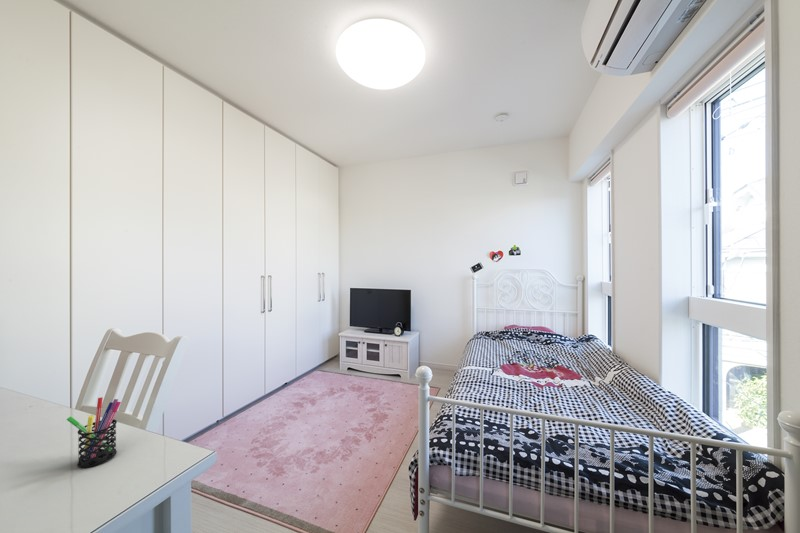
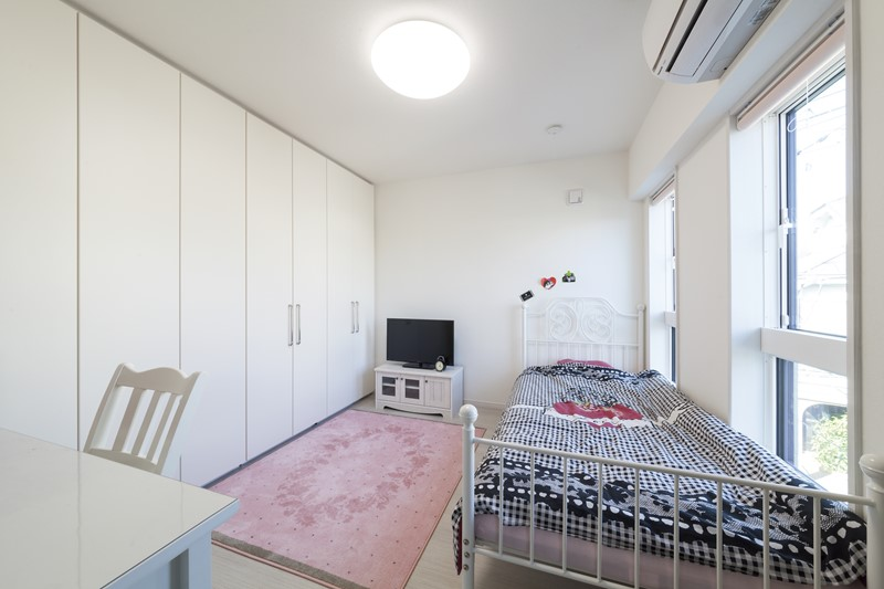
- pen holder (93, 430)
